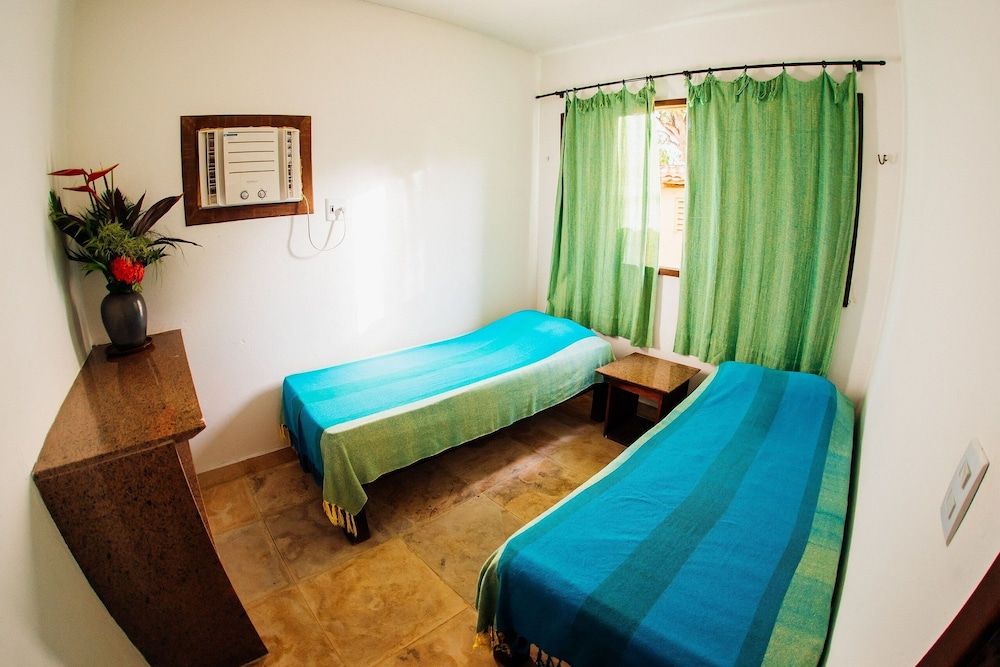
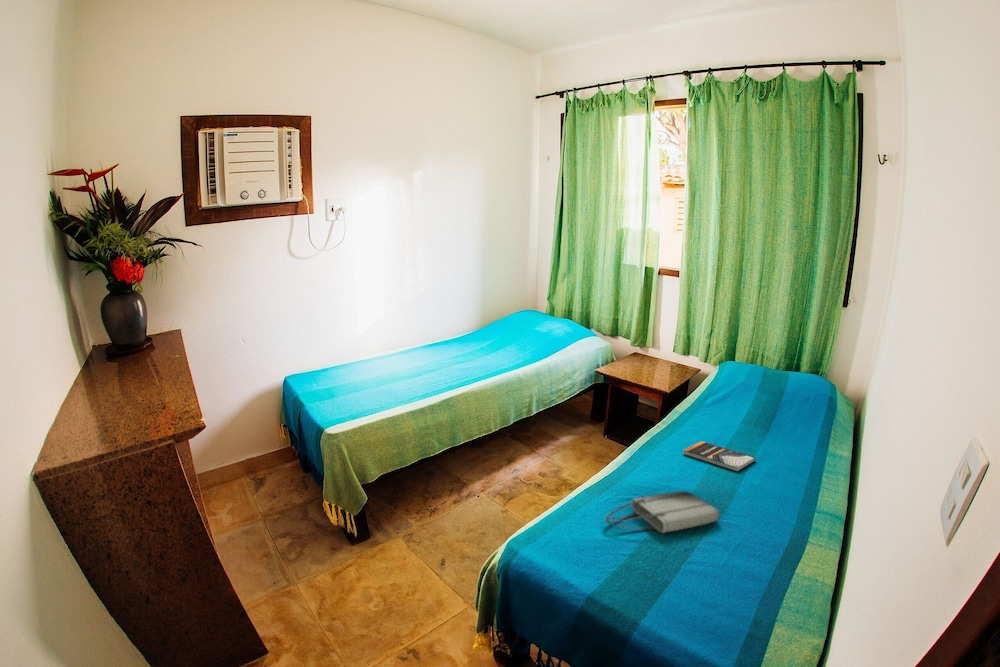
+ book (718, 455)
+ tote bag (657, 513)
